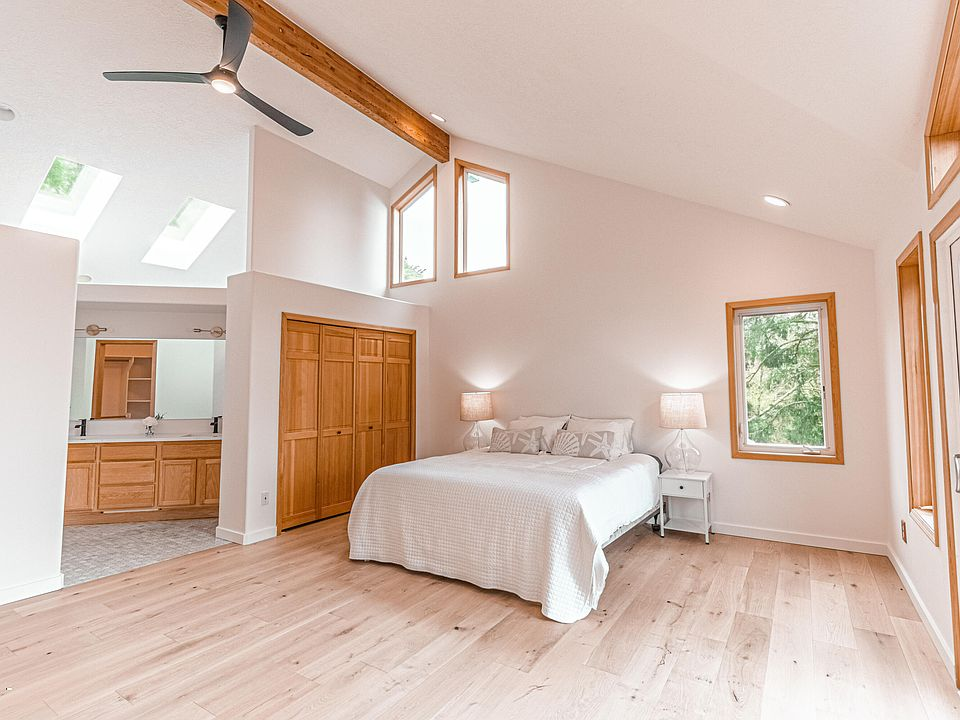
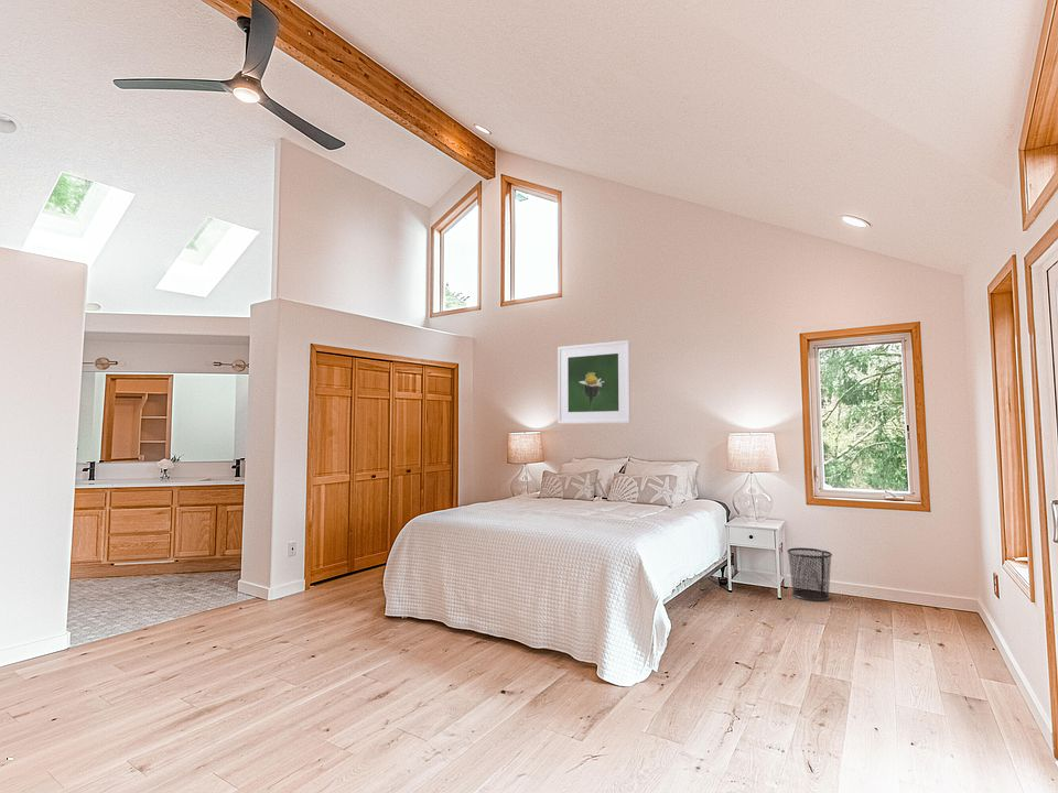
+ waste bin (809, 574)
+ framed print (592, 383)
